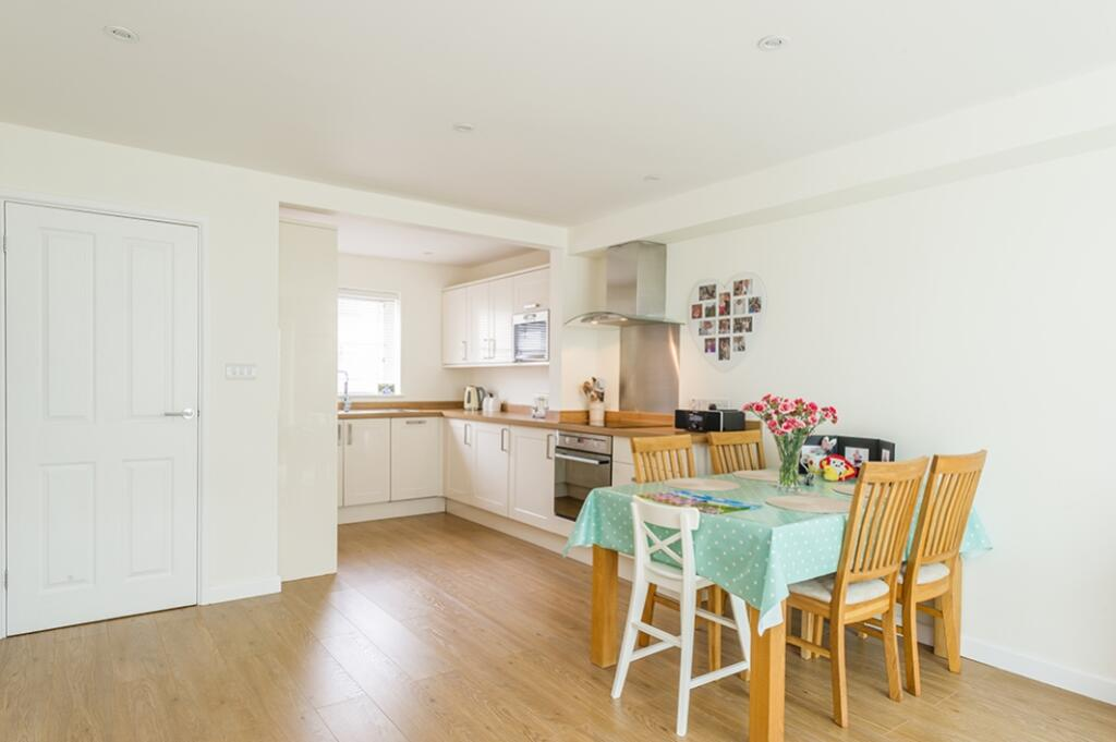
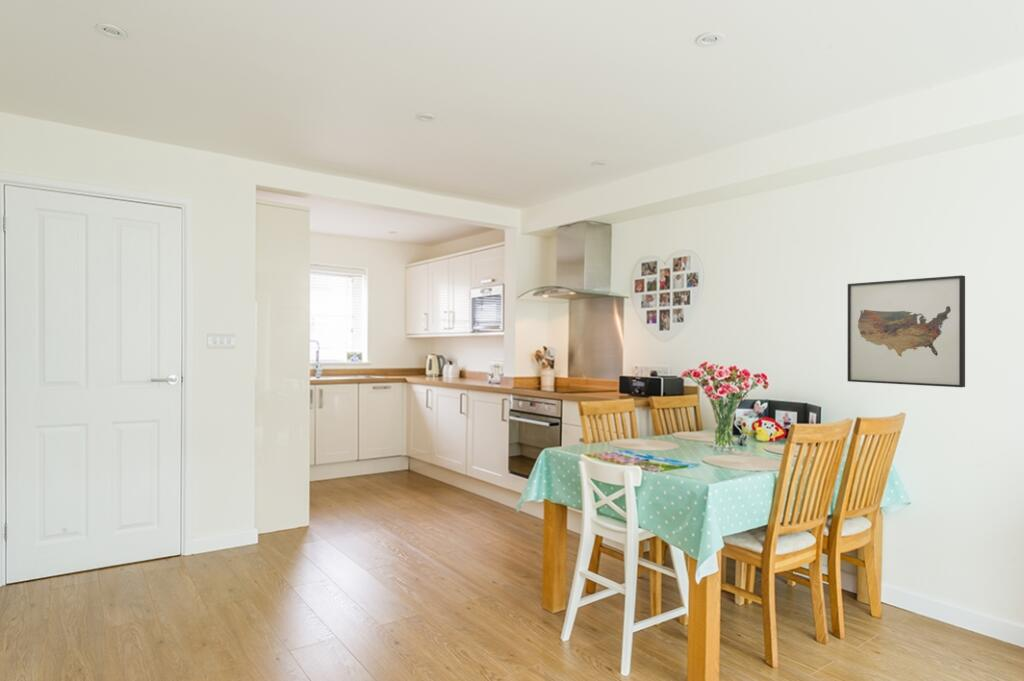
+ wall art (902, 332)
